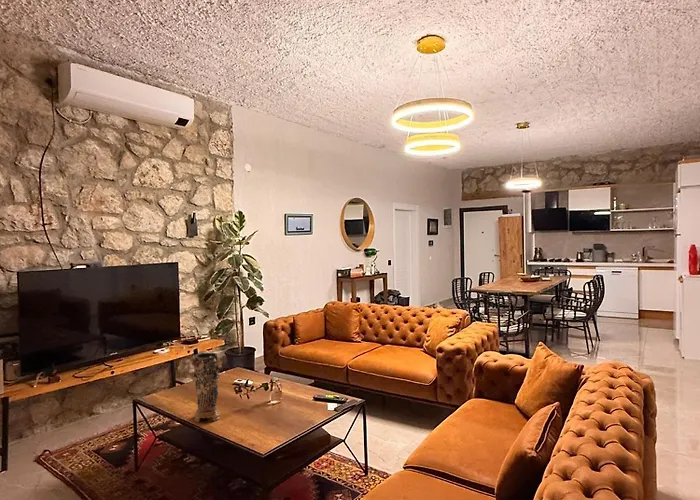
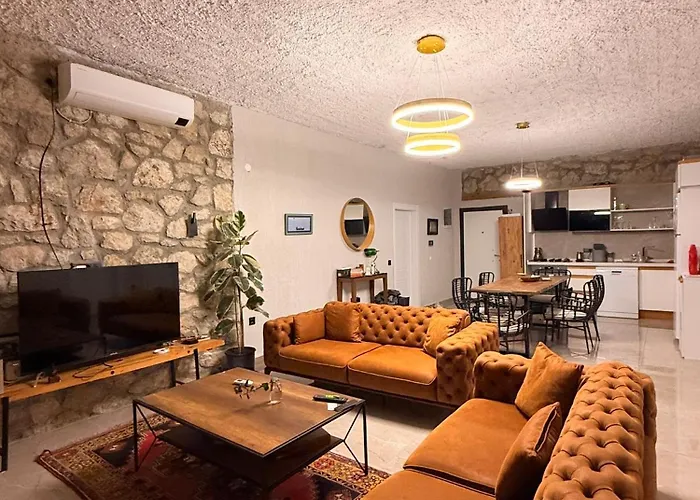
- decorative vase (205, 386)
